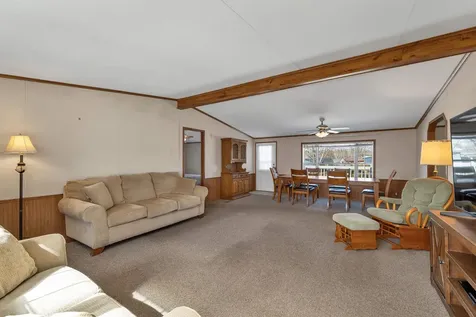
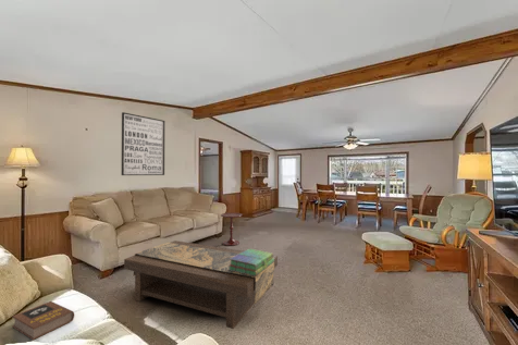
+ wall art (144, 146)
+ coffee table (201, 275)
+ side table (231, 229)
+ book (42, 317)
+ stack of books (251, 260)
